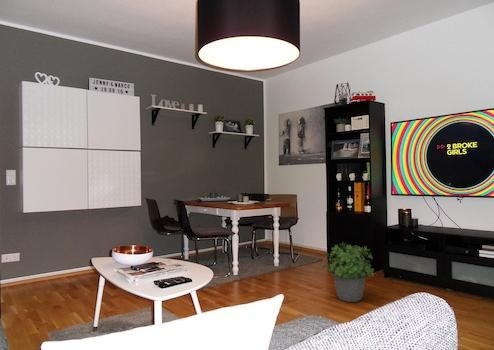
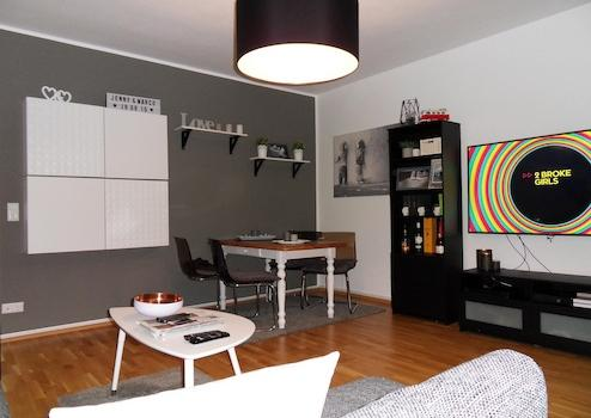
- potted plant (348, 270)
